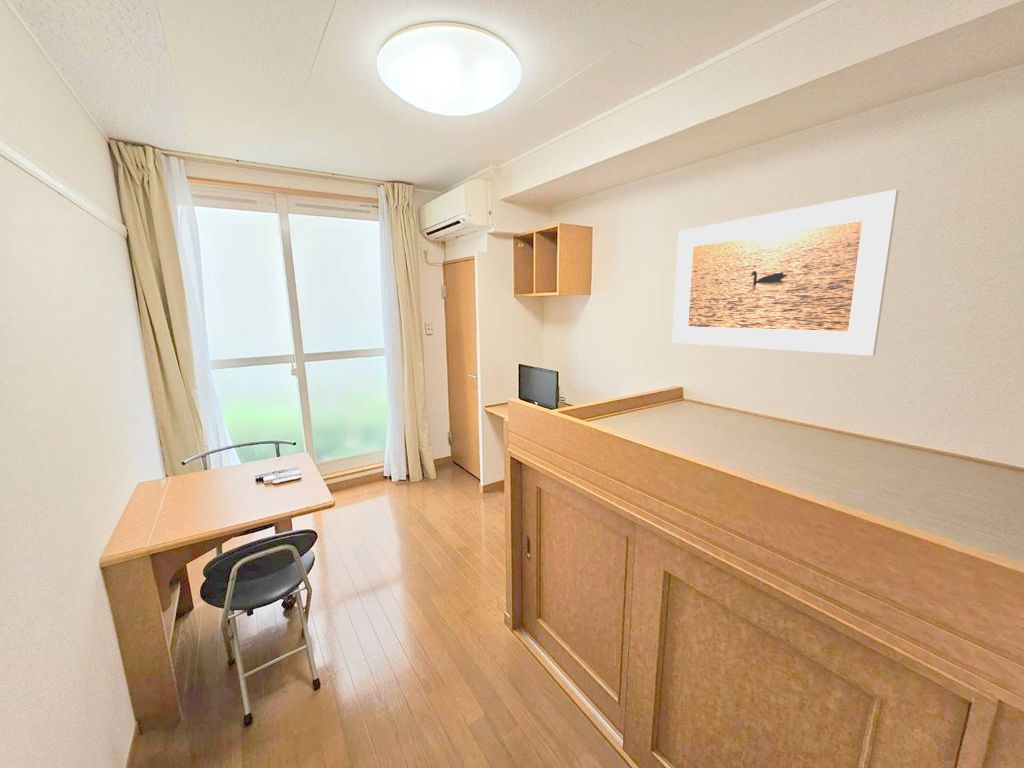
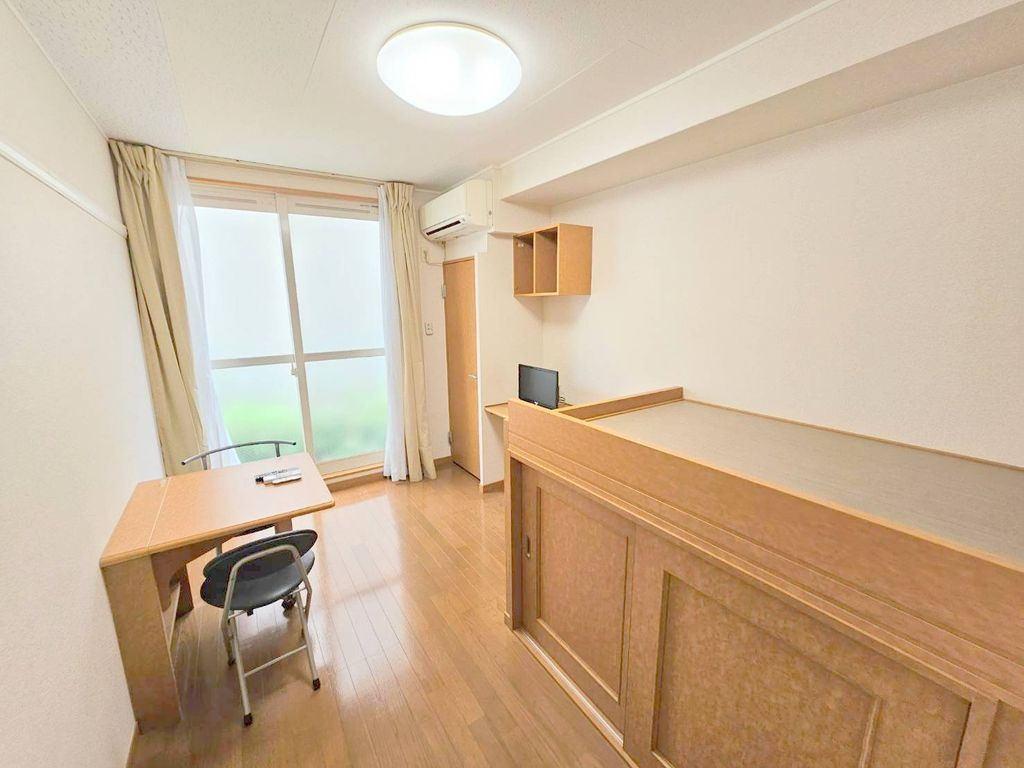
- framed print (760, 283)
